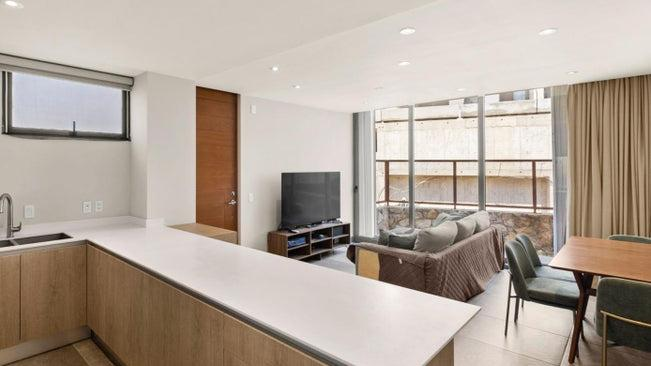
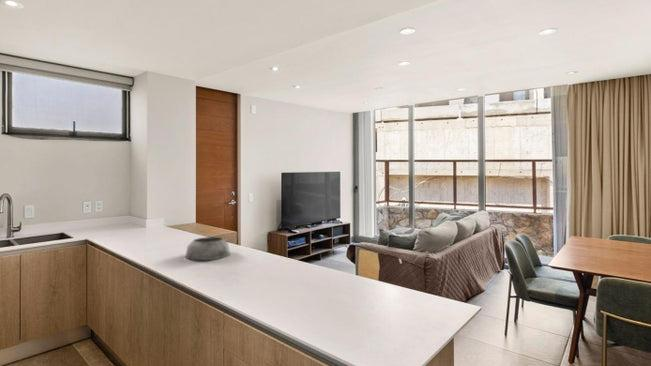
+ plant pot (208, 247)
